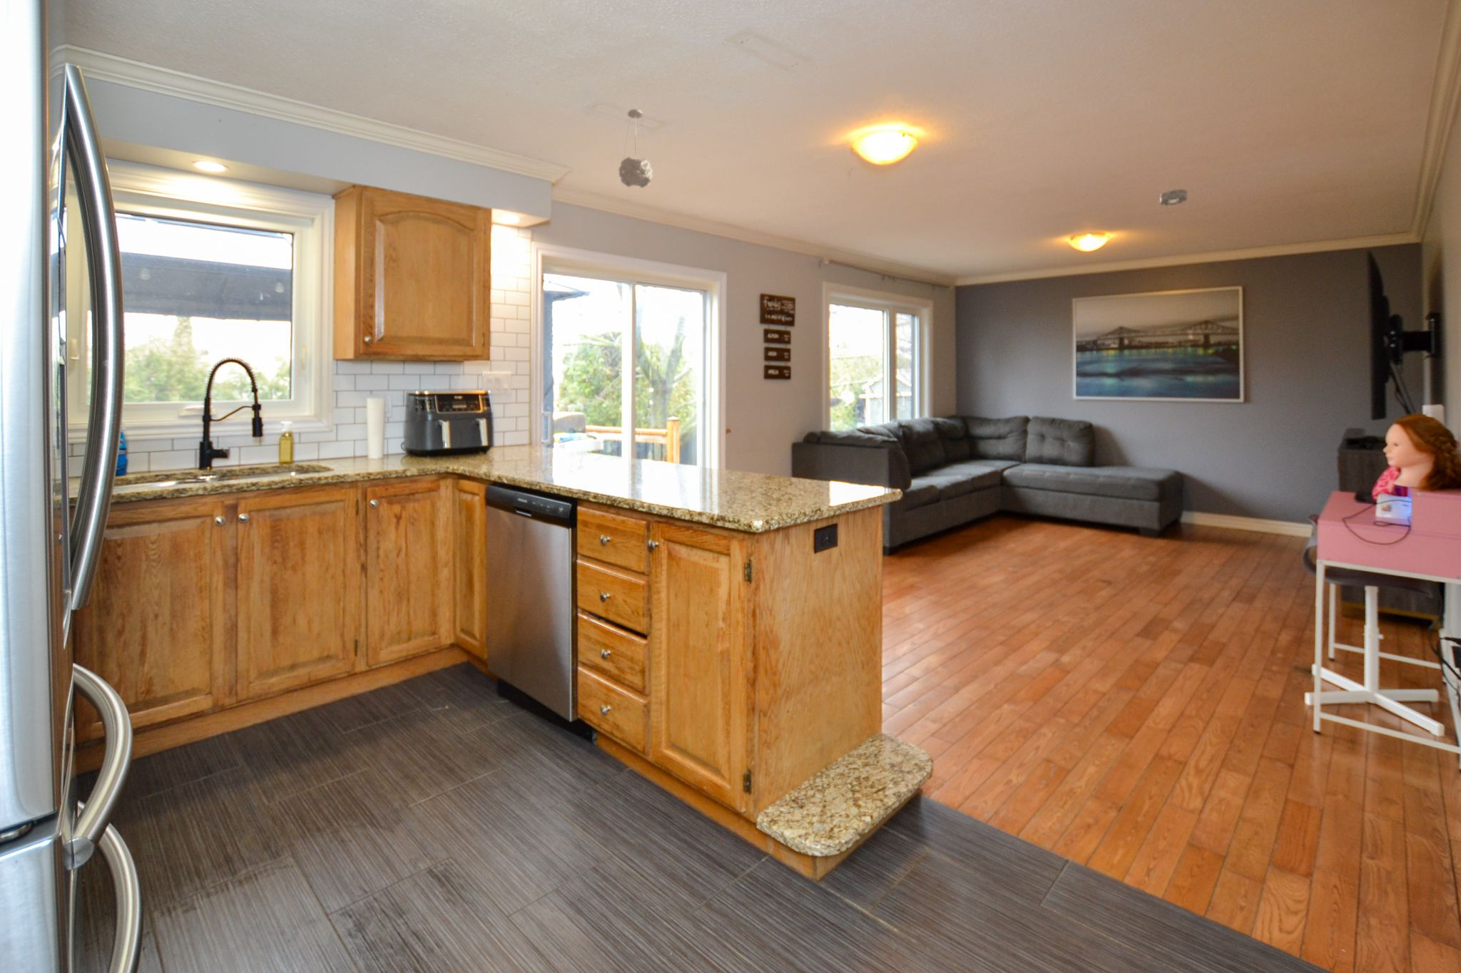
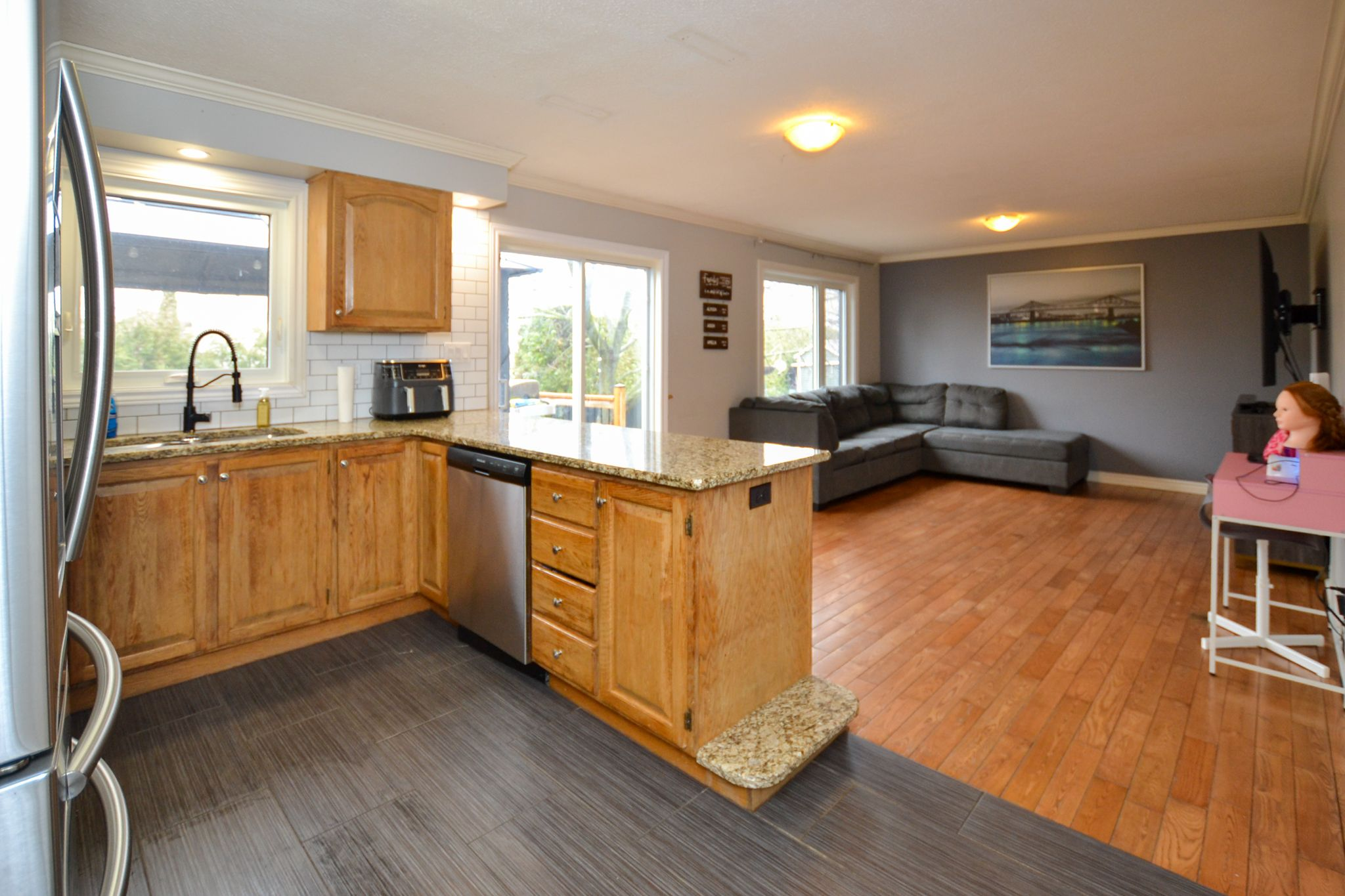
- smoke detector (1173, 197)
- pendant light (635, 149)
